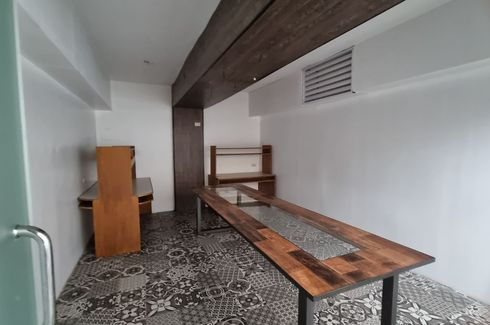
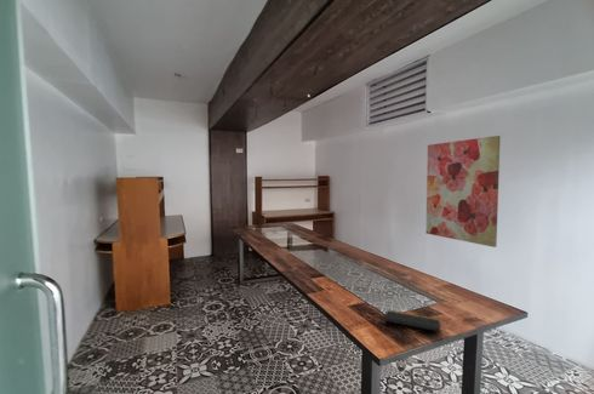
+ wall art (458, 190)
+ notepad (411, 319)
